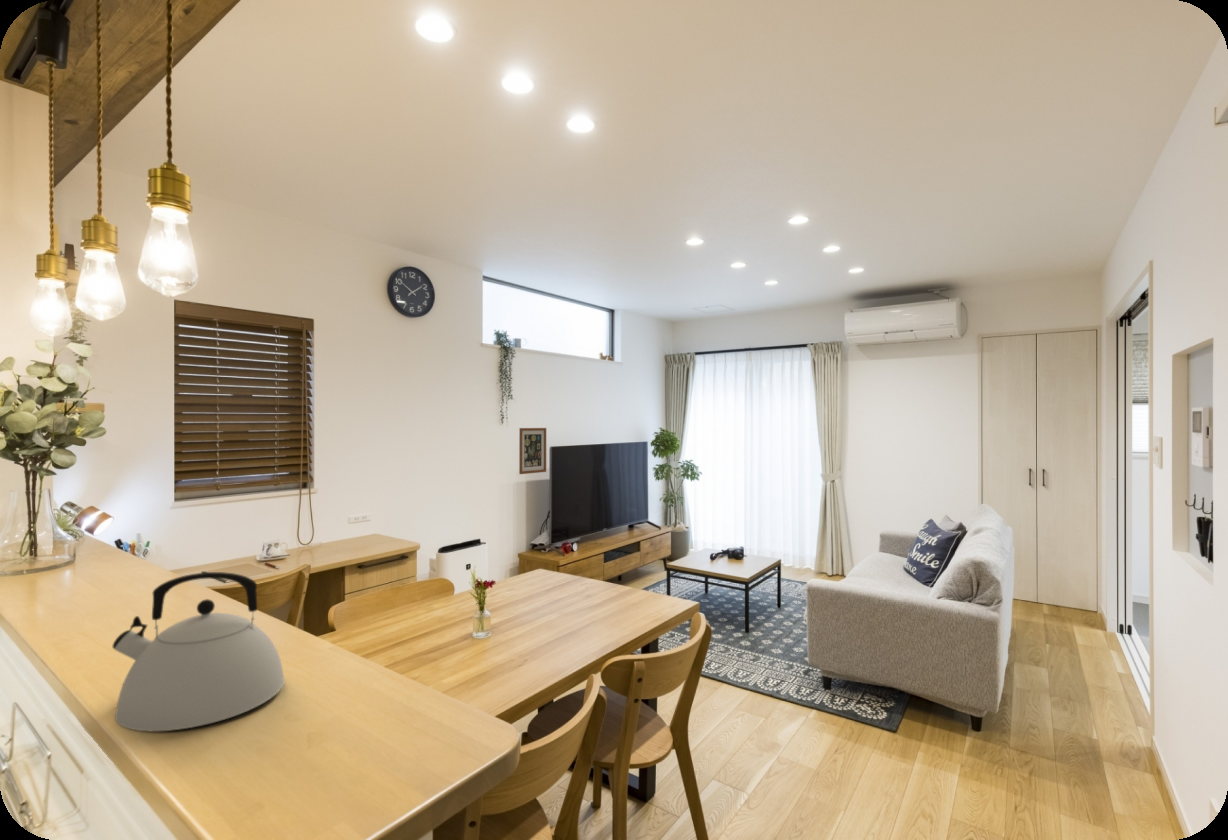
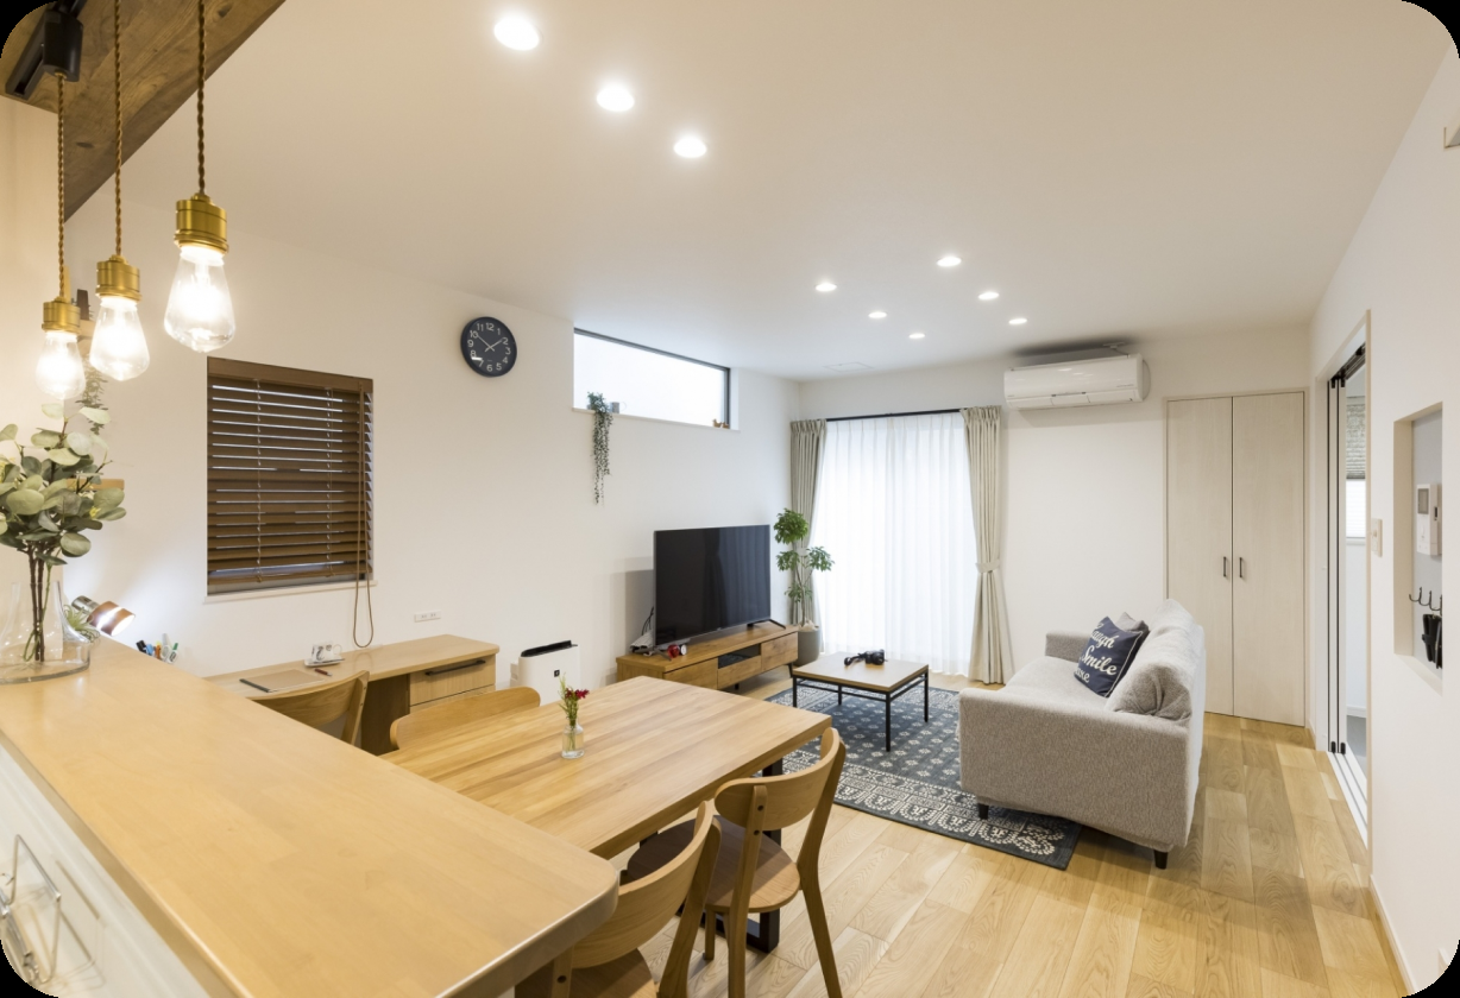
- kettle (201, 634)
- wall art (533, 450)
